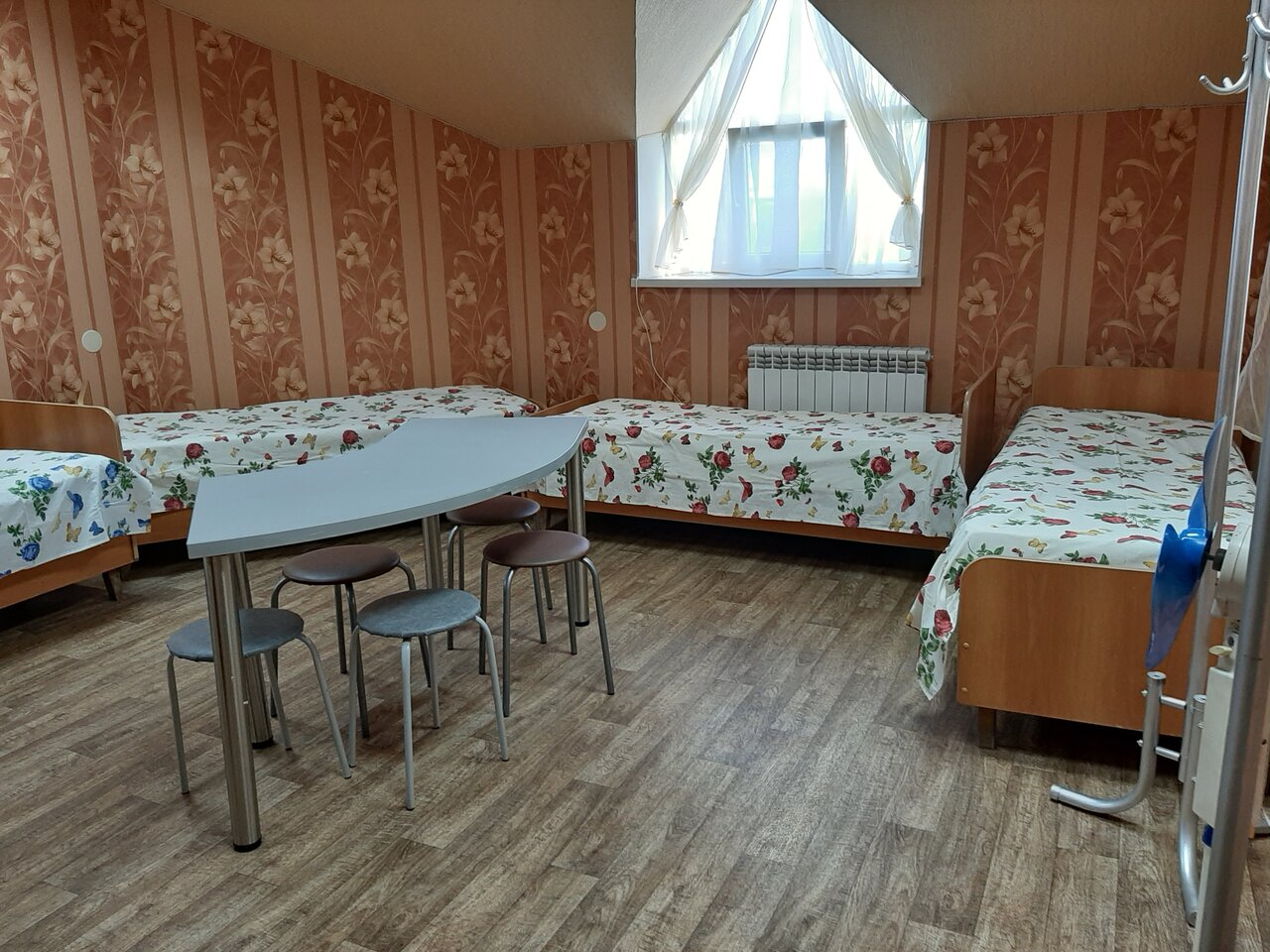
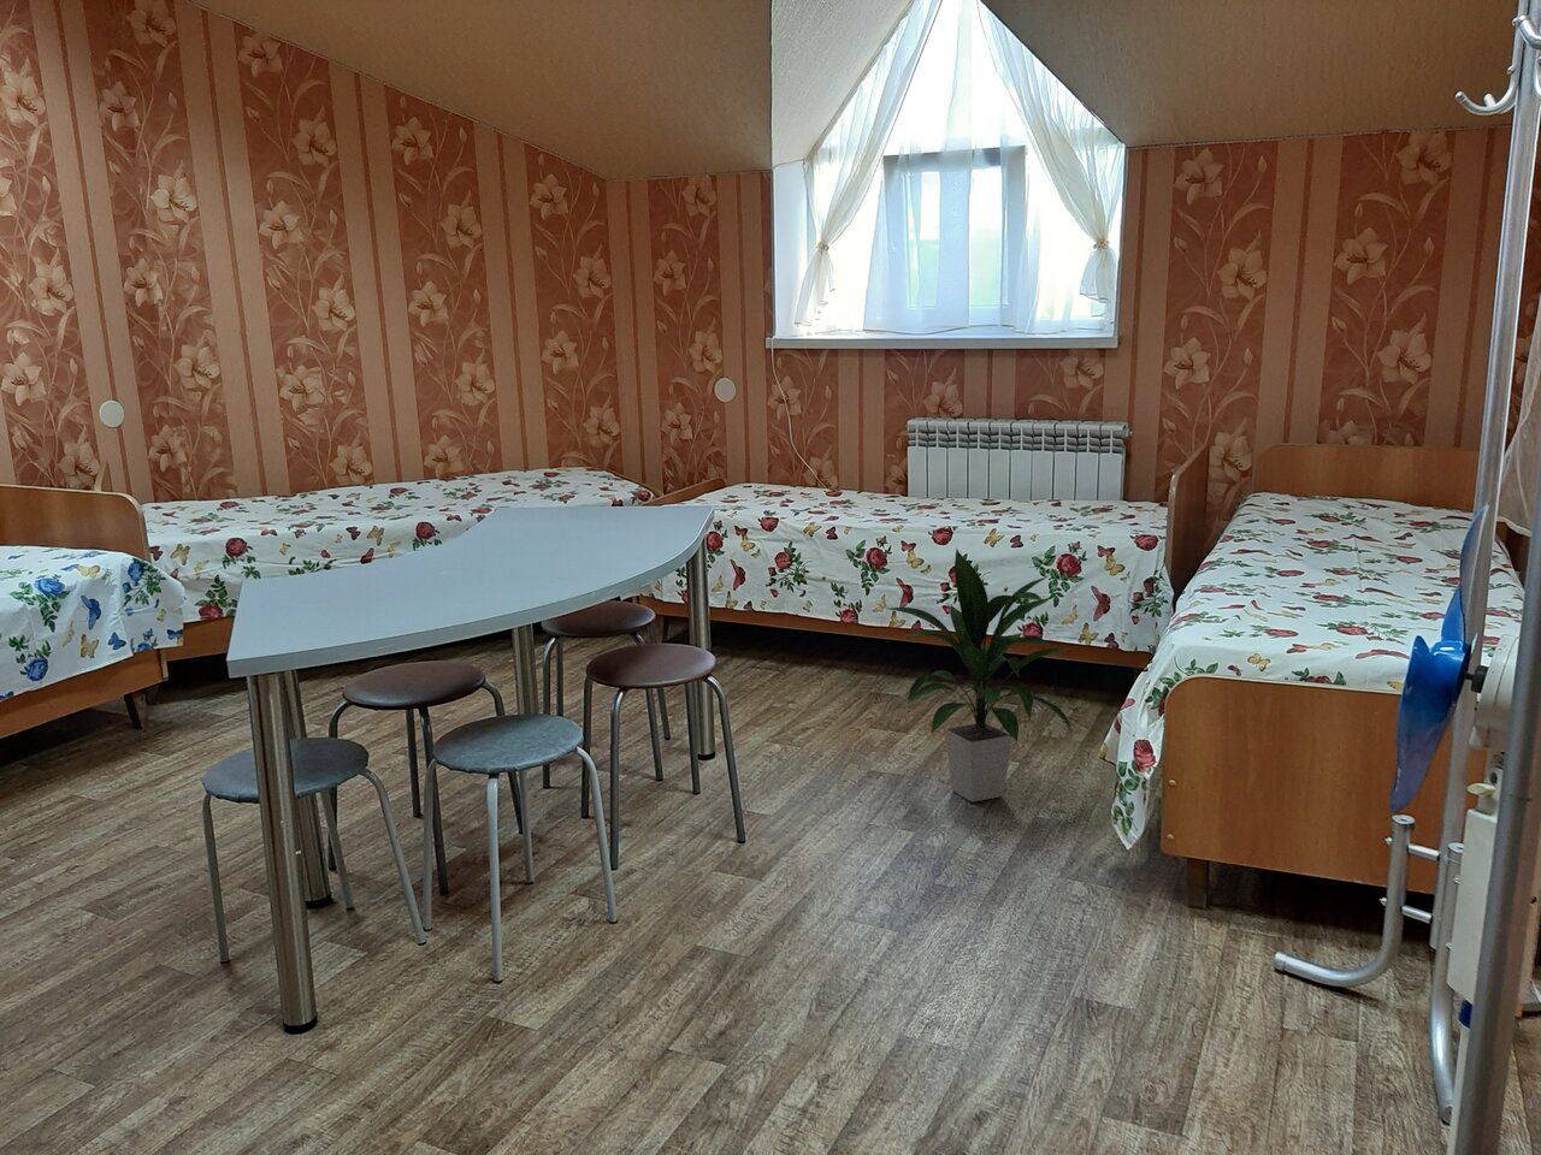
+ indoor plant (988, 677)
